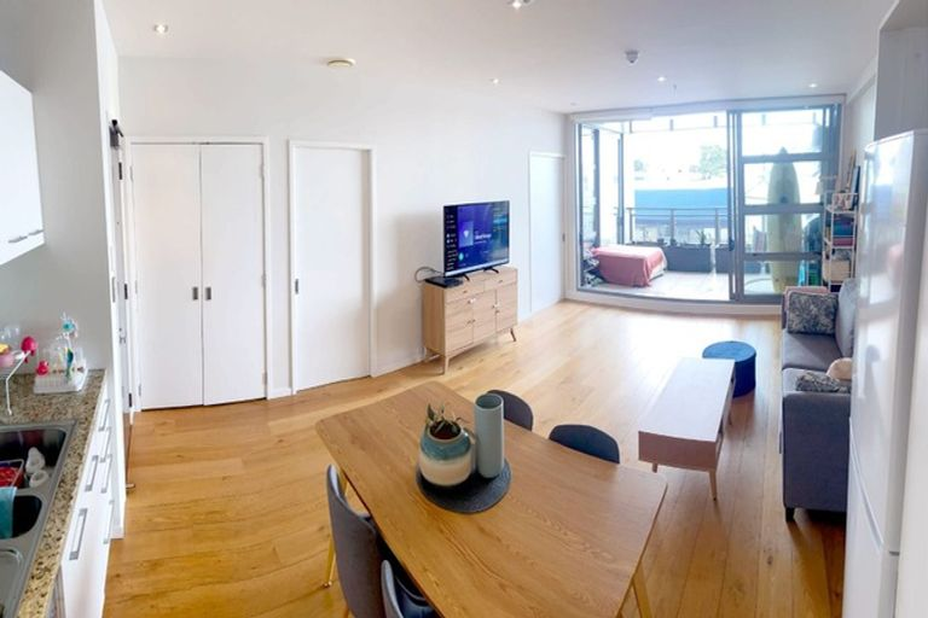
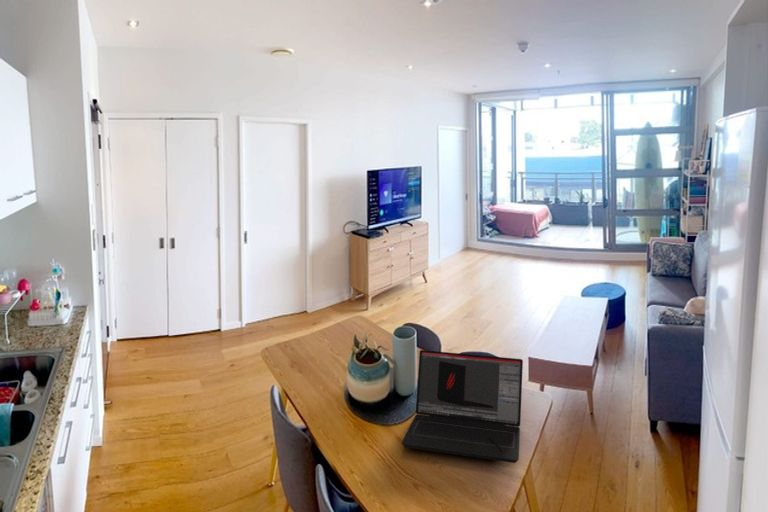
+ laptop (464, 401)
